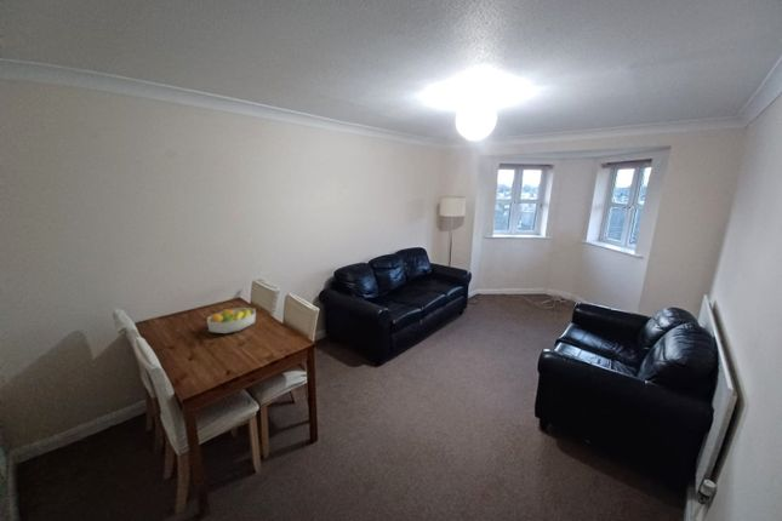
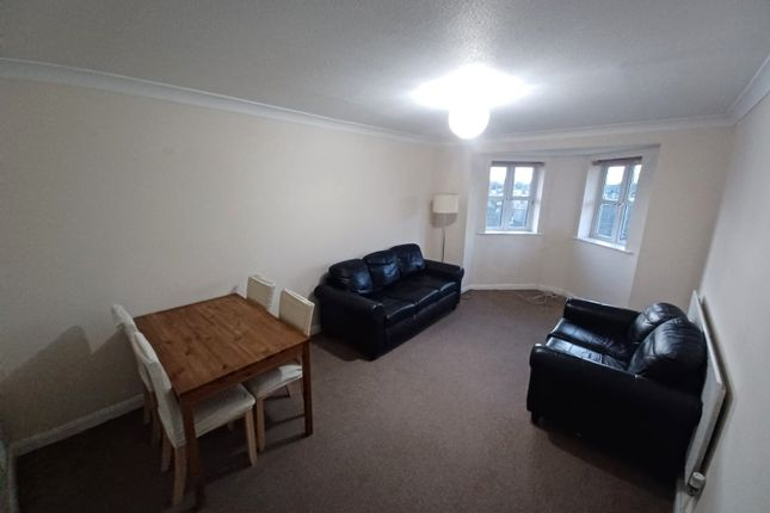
- fruit bowl (232, 317)
